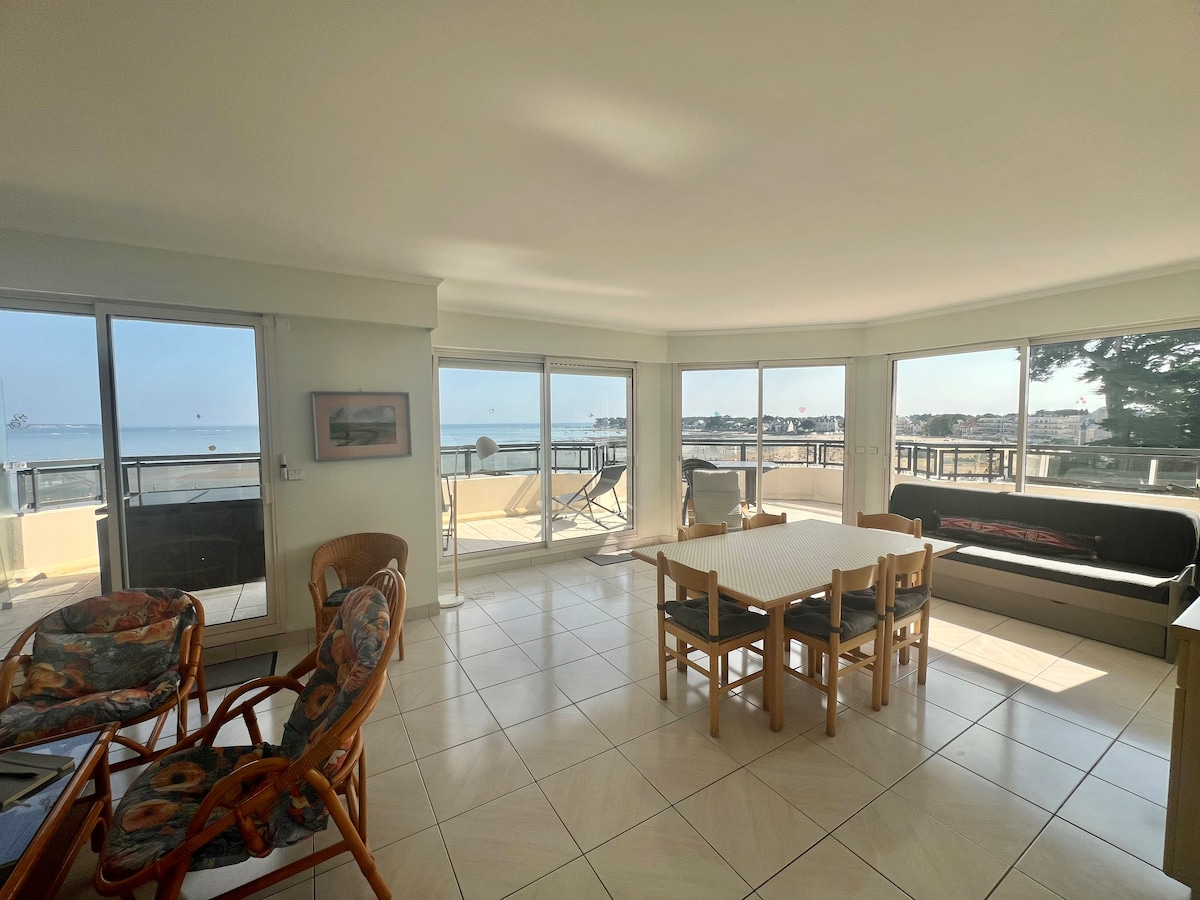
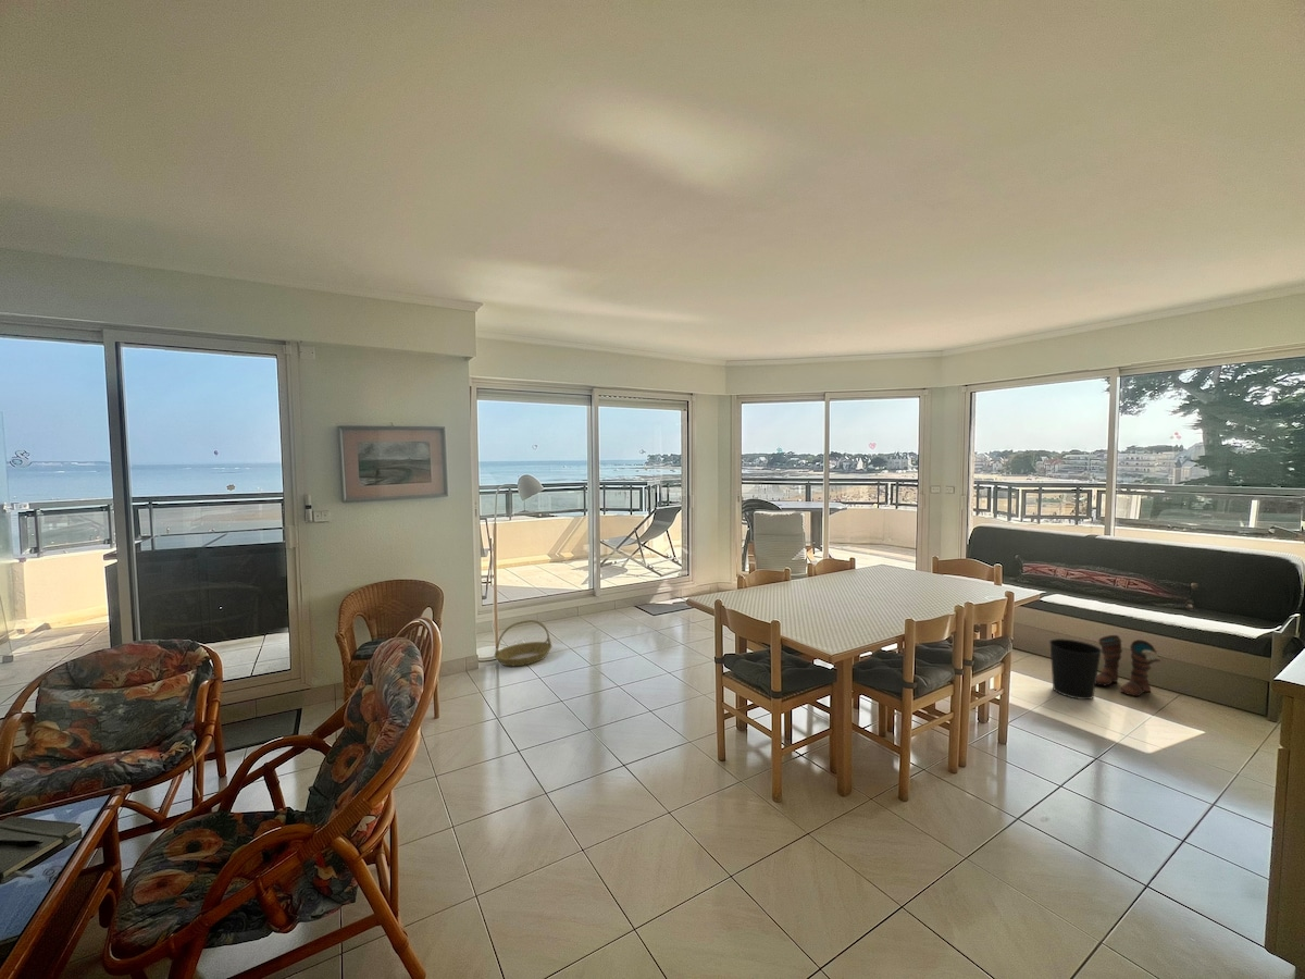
+ wastebasket (1073, 669)
+ boots (1132, 664)
+ basket (523, 643)
